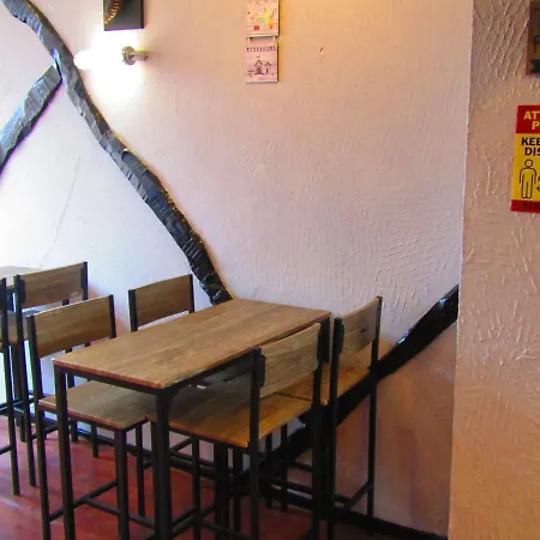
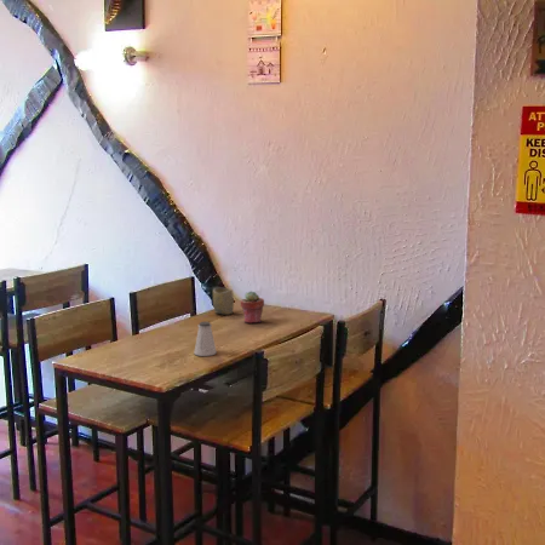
+ saltshaker (205, 338)
+ potted succulent (252, 305)
+ cup (223, 300)
